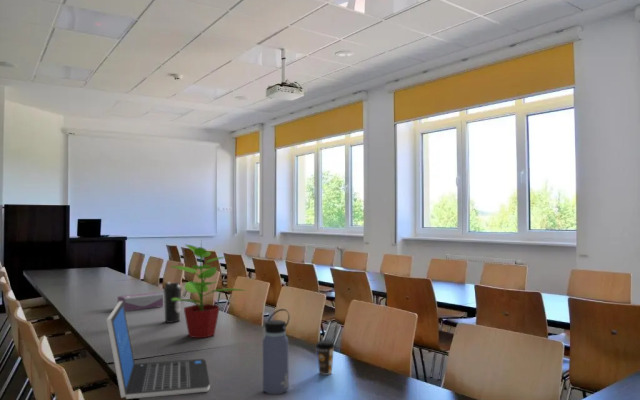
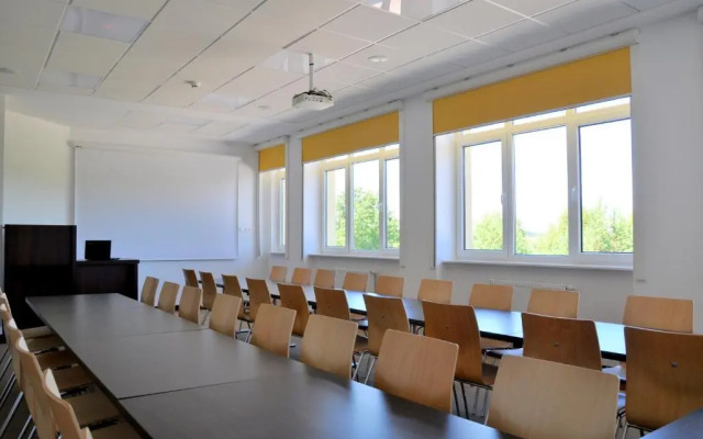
- water bottle (276, 350)
- tissue box (140, 300)
- laptop (166, 361)
- water bottle (172, 301)
- potted plant (200, 286)
- coffee cup (325, 357)
